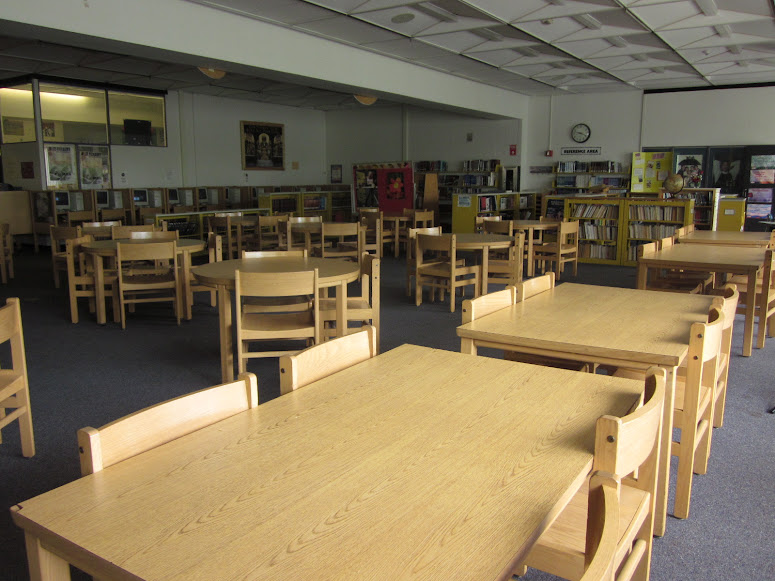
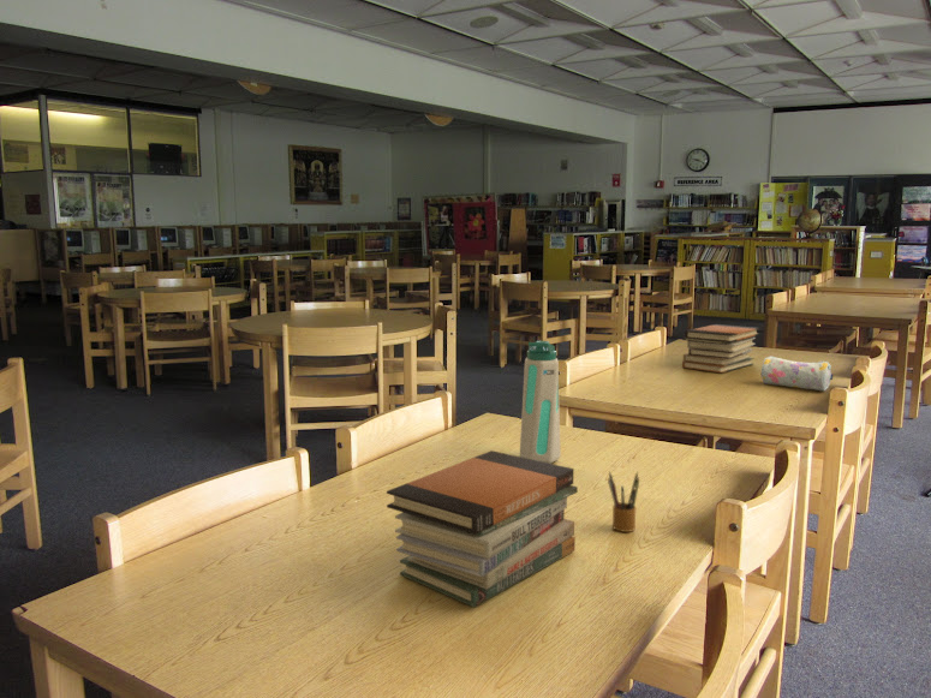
+ pencil box (623, 500)
+ water bottle (541, 400)
+ book stack (721, 347)
+ pencil case (795, 372)
+ book stack (485, 521)
